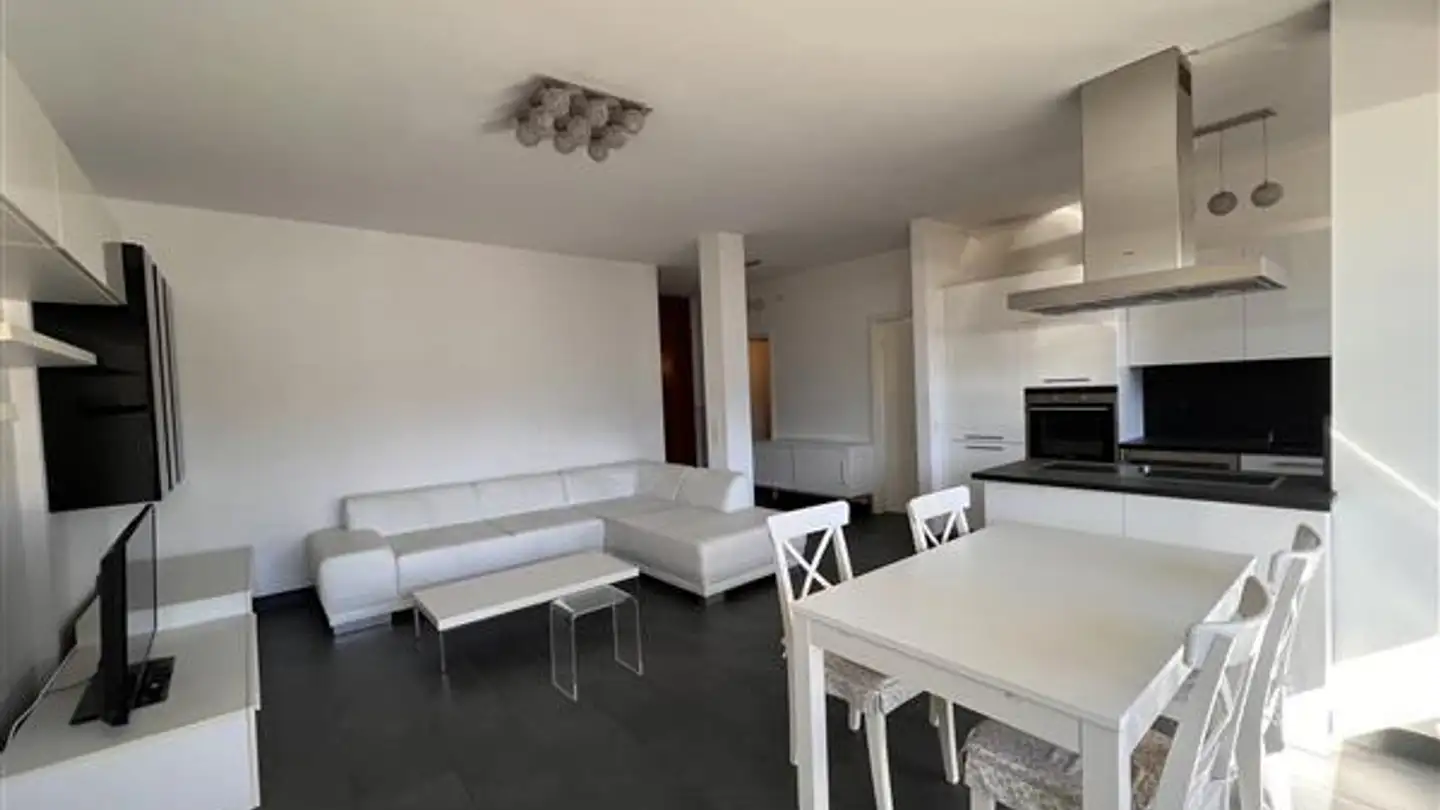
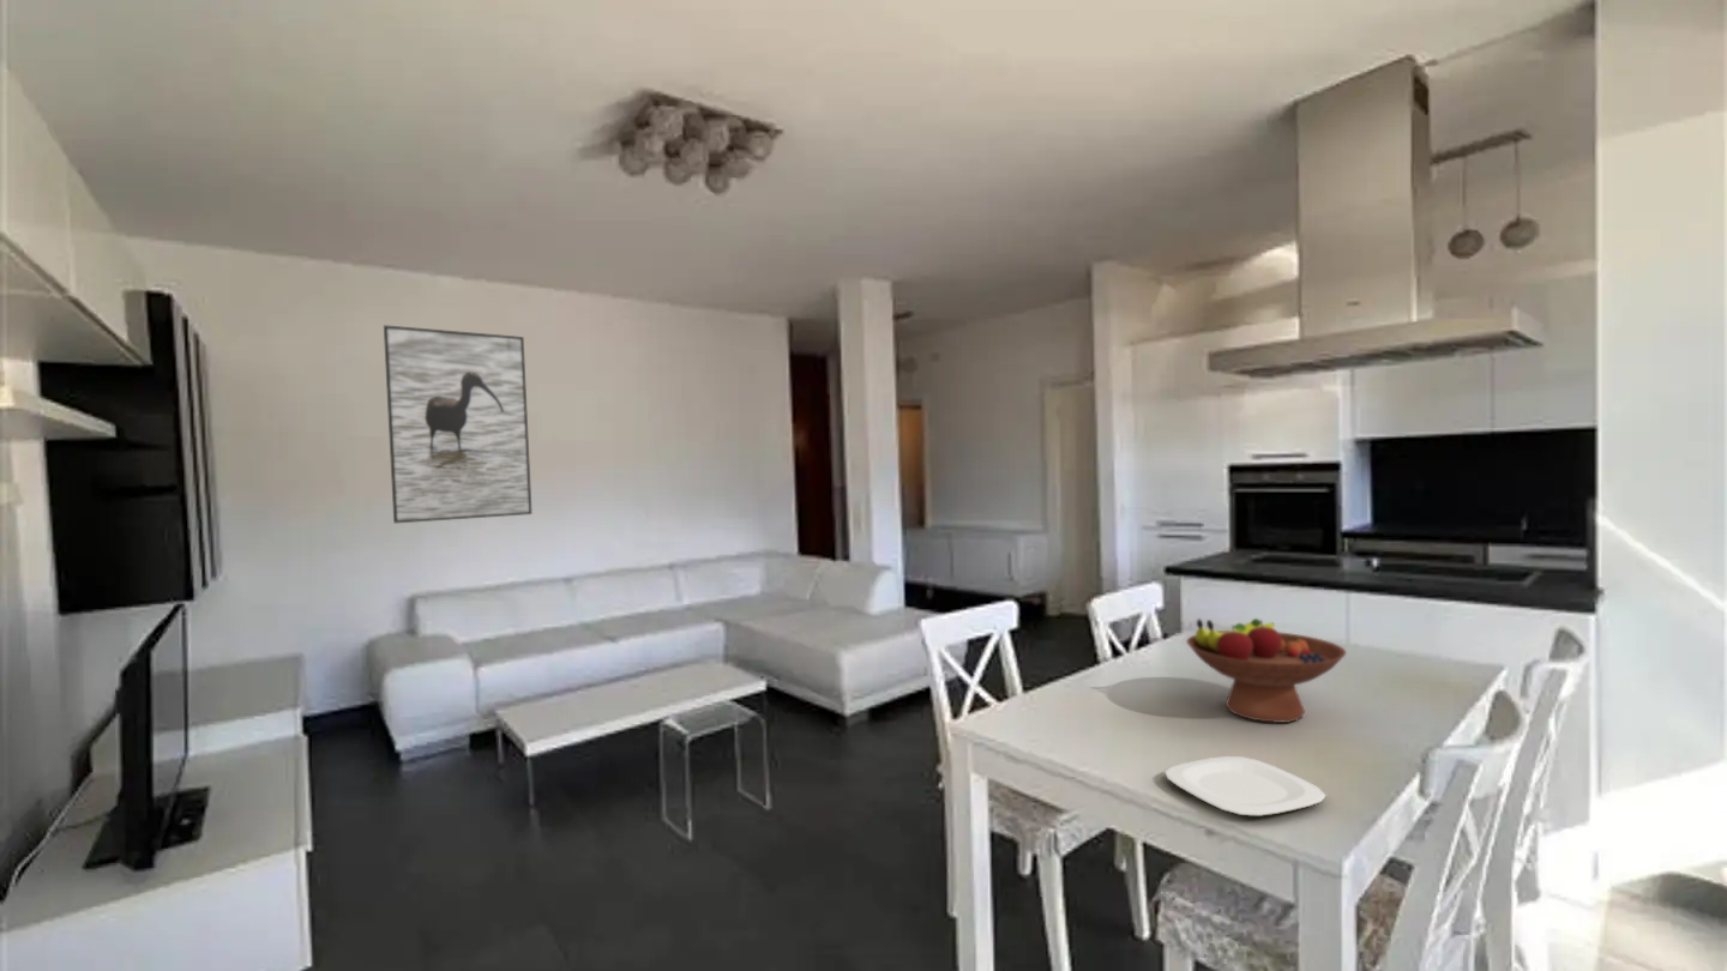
+ plate (1241, 786)
+ fruit bowl (1263, 665)
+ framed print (462, 424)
